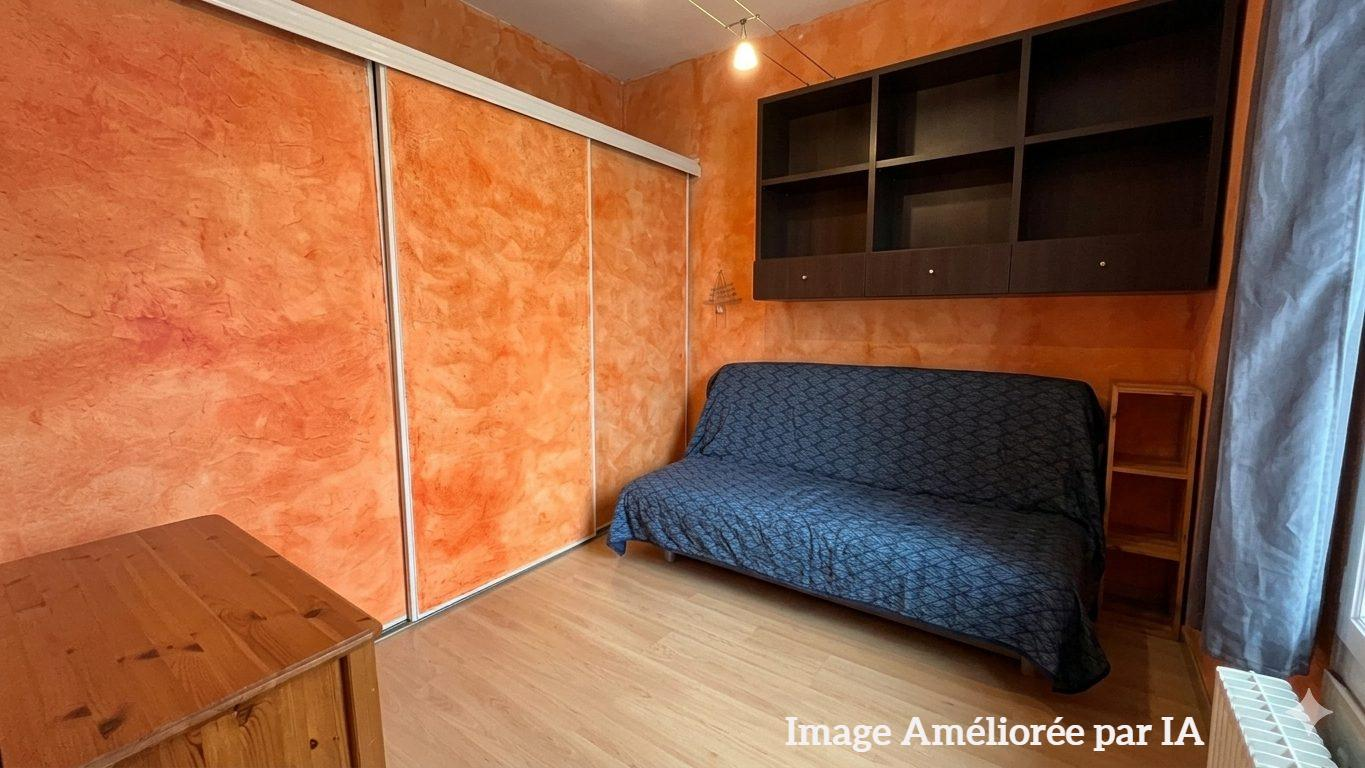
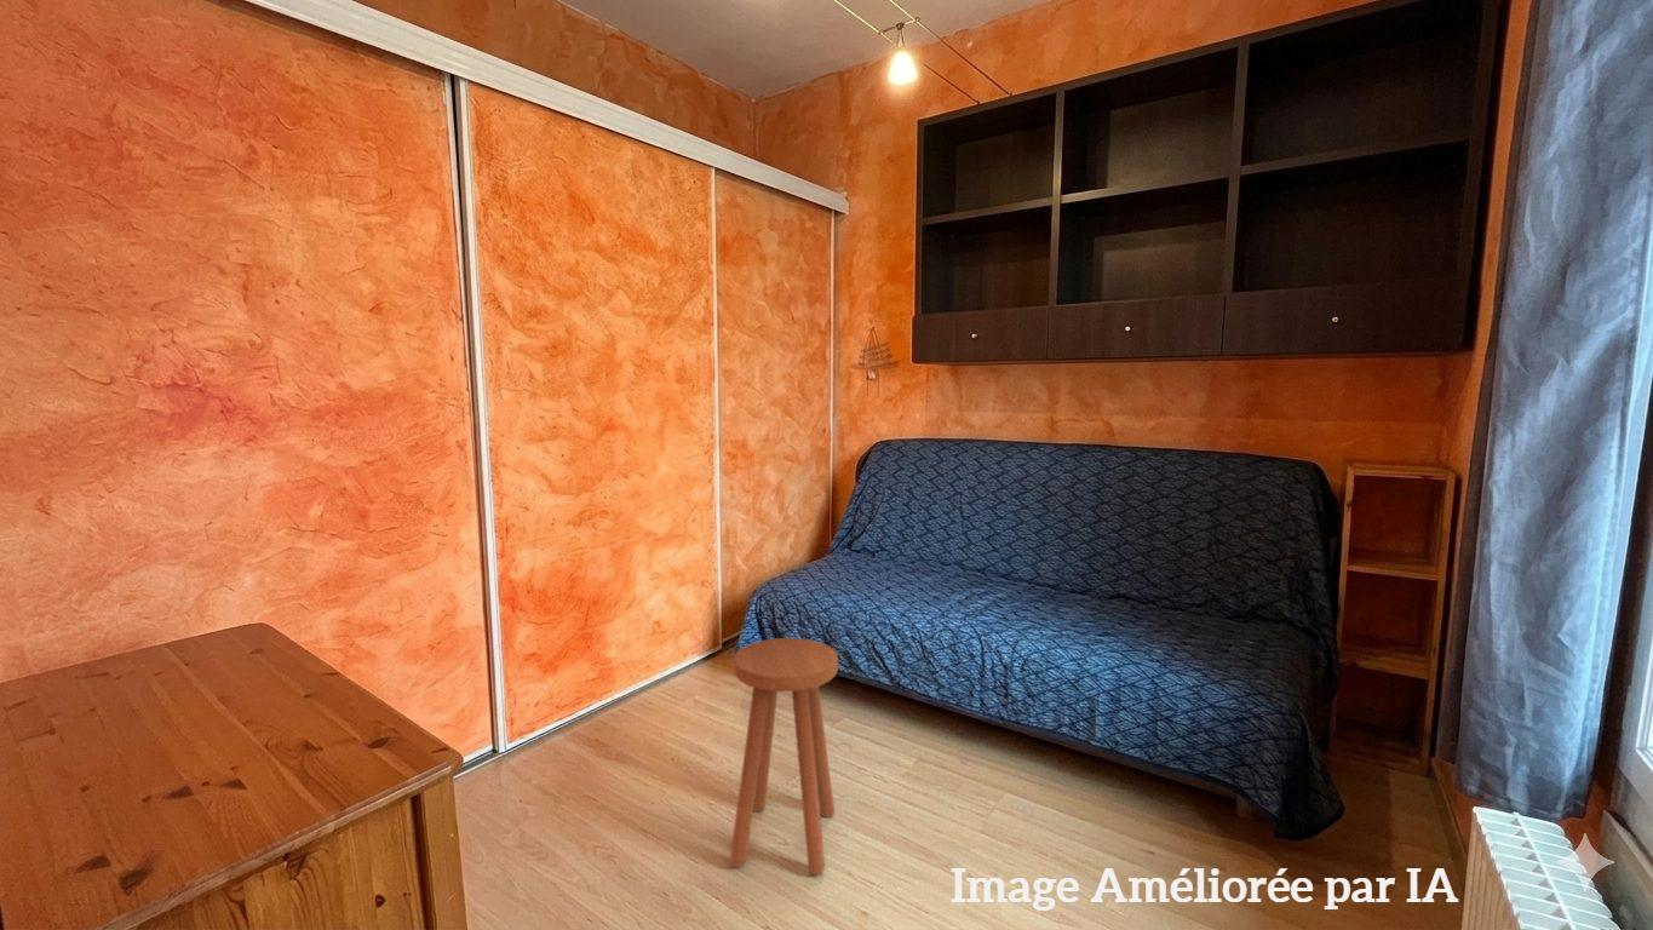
+ stool (797, 748)
